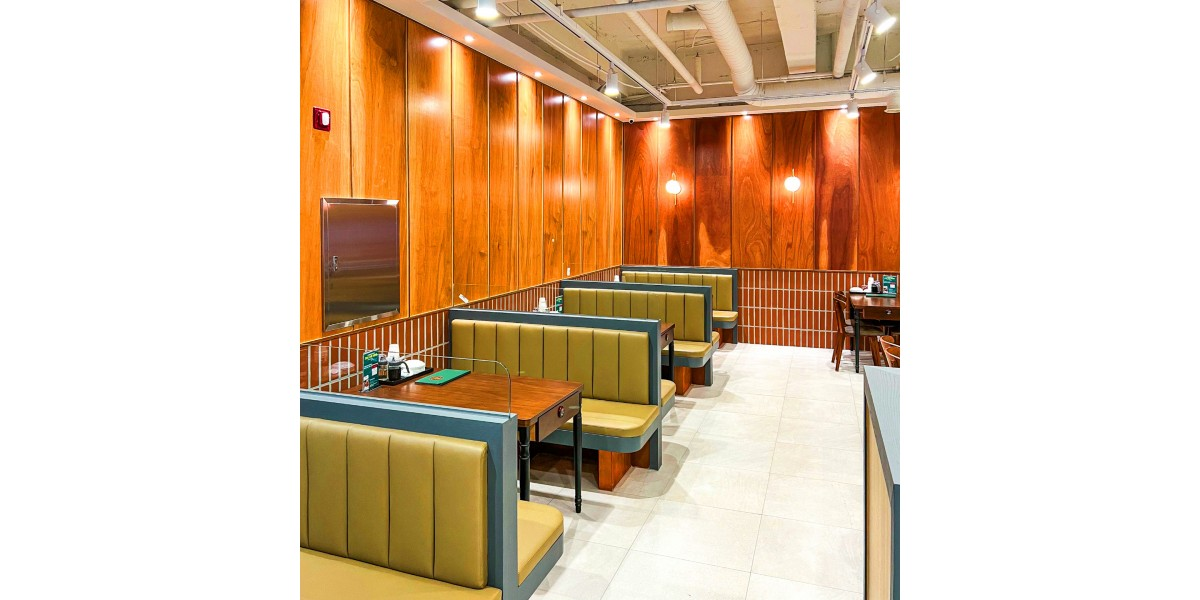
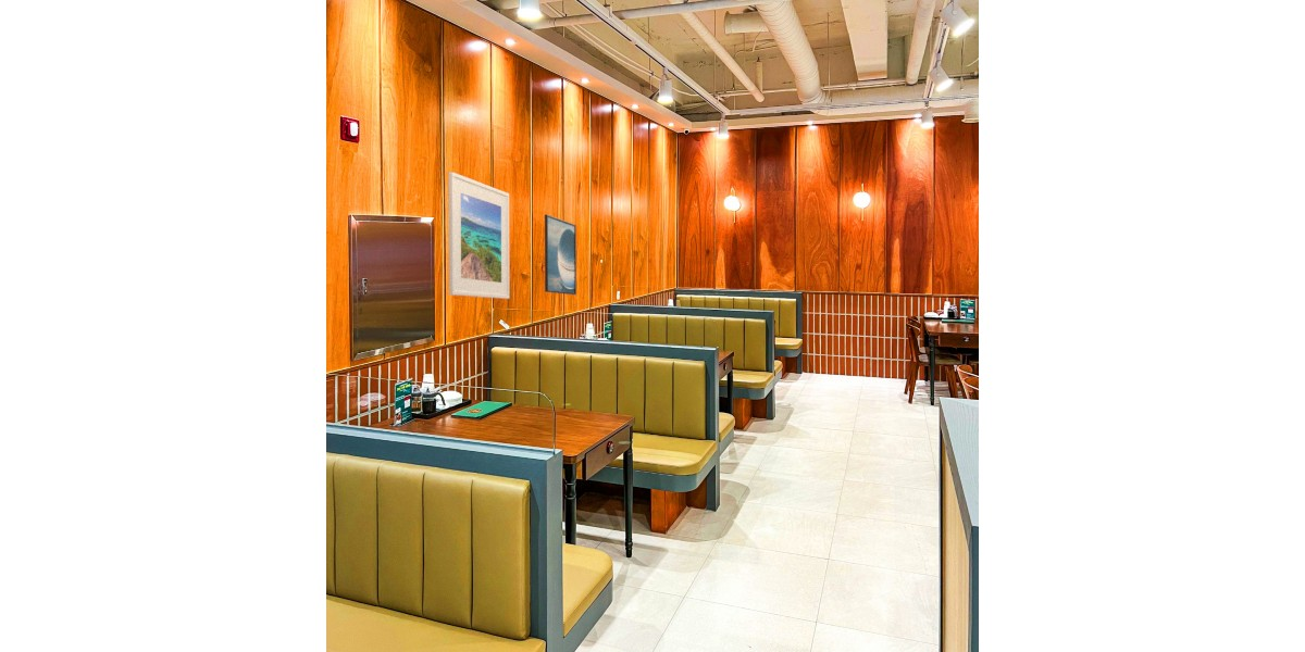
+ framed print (561, 256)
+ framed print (481, 240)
